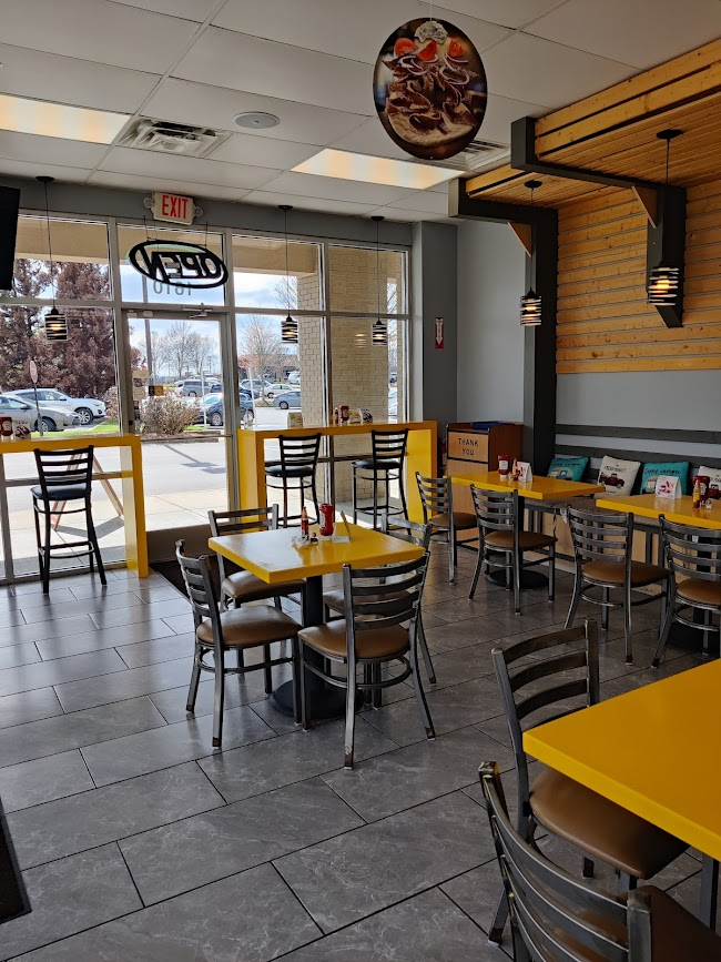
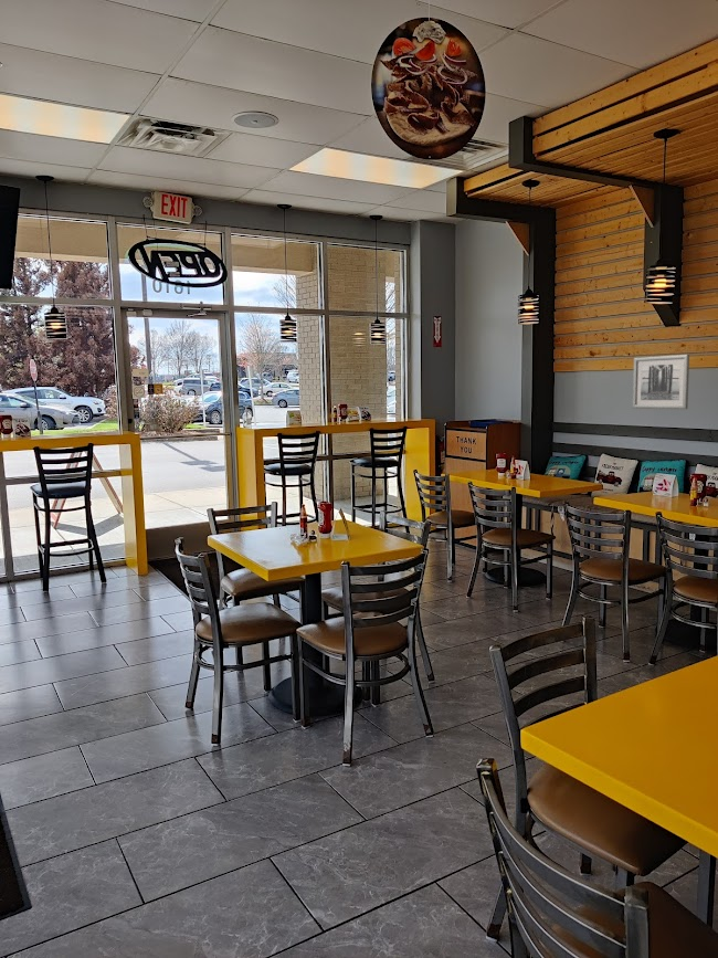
+ wall art (659, 382)
